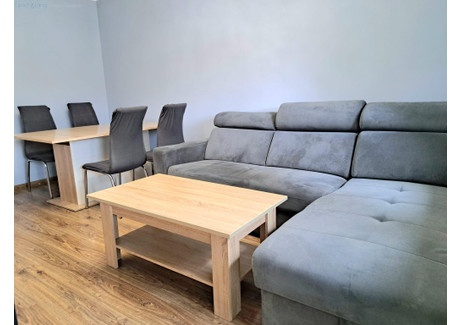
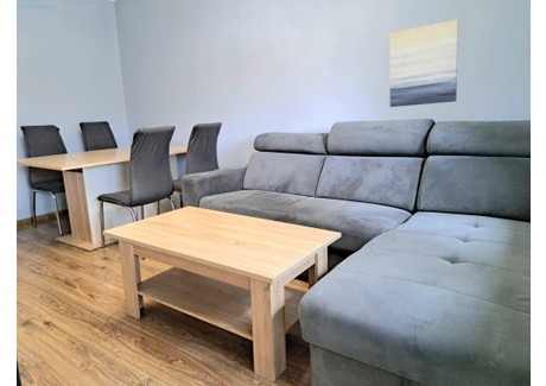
+ wall art (421, 65)
